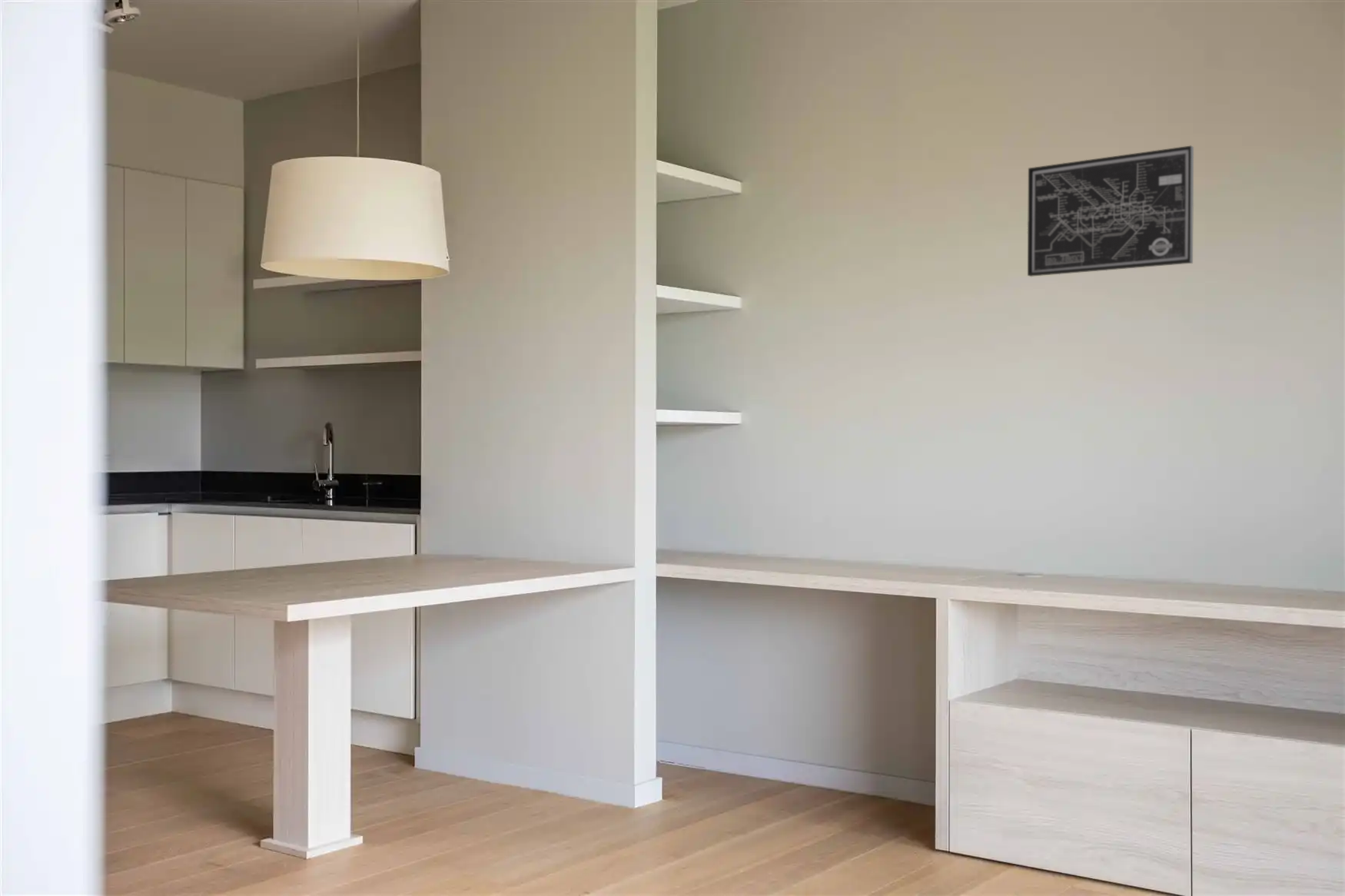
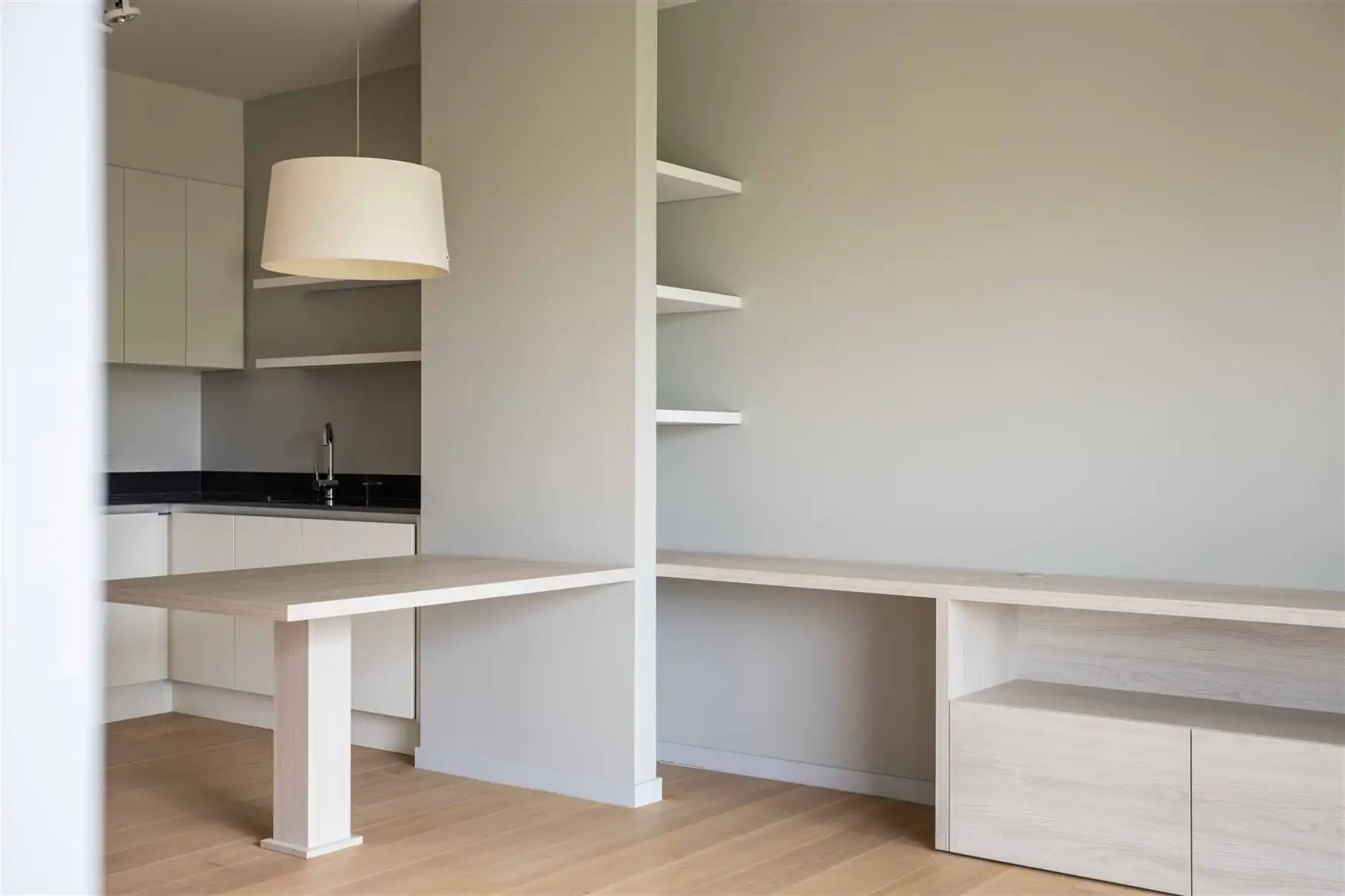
- wall art (1107, 214)
